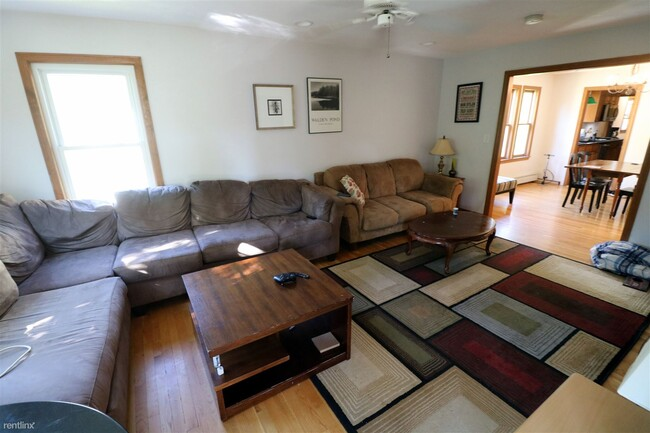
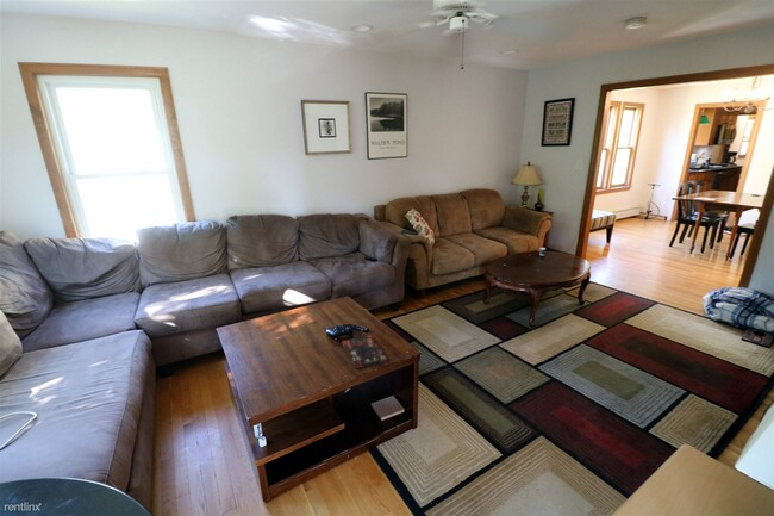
+ book (363, 350)
